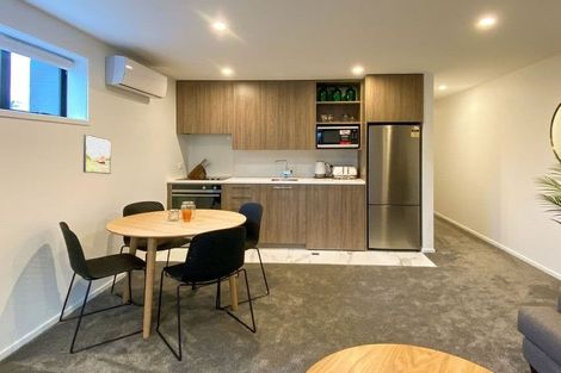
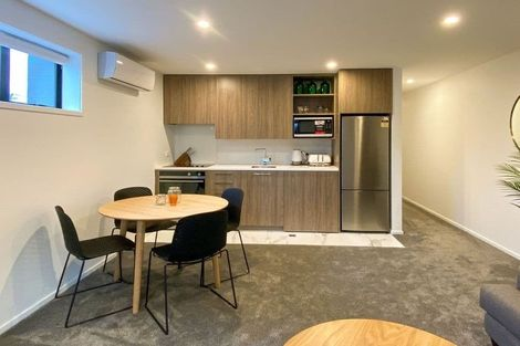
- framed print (98, 155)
